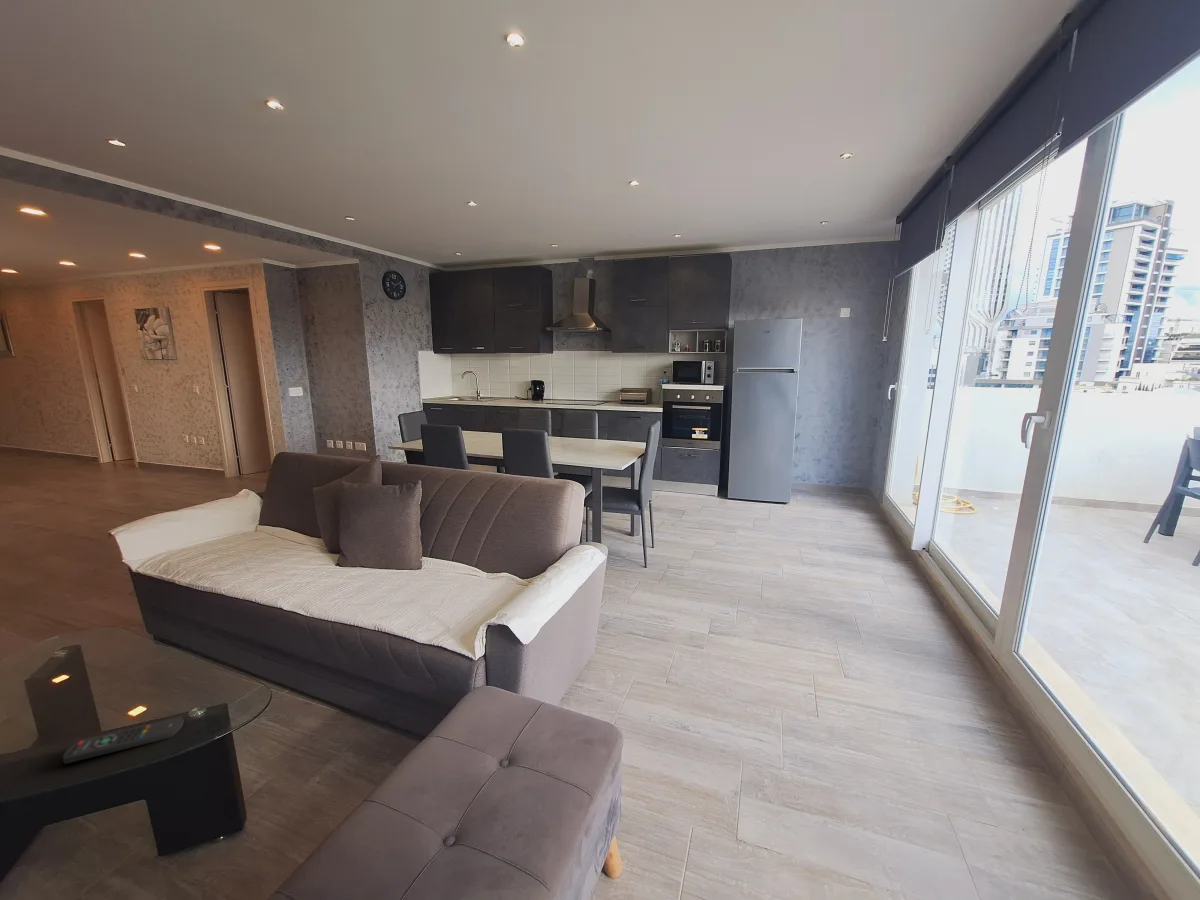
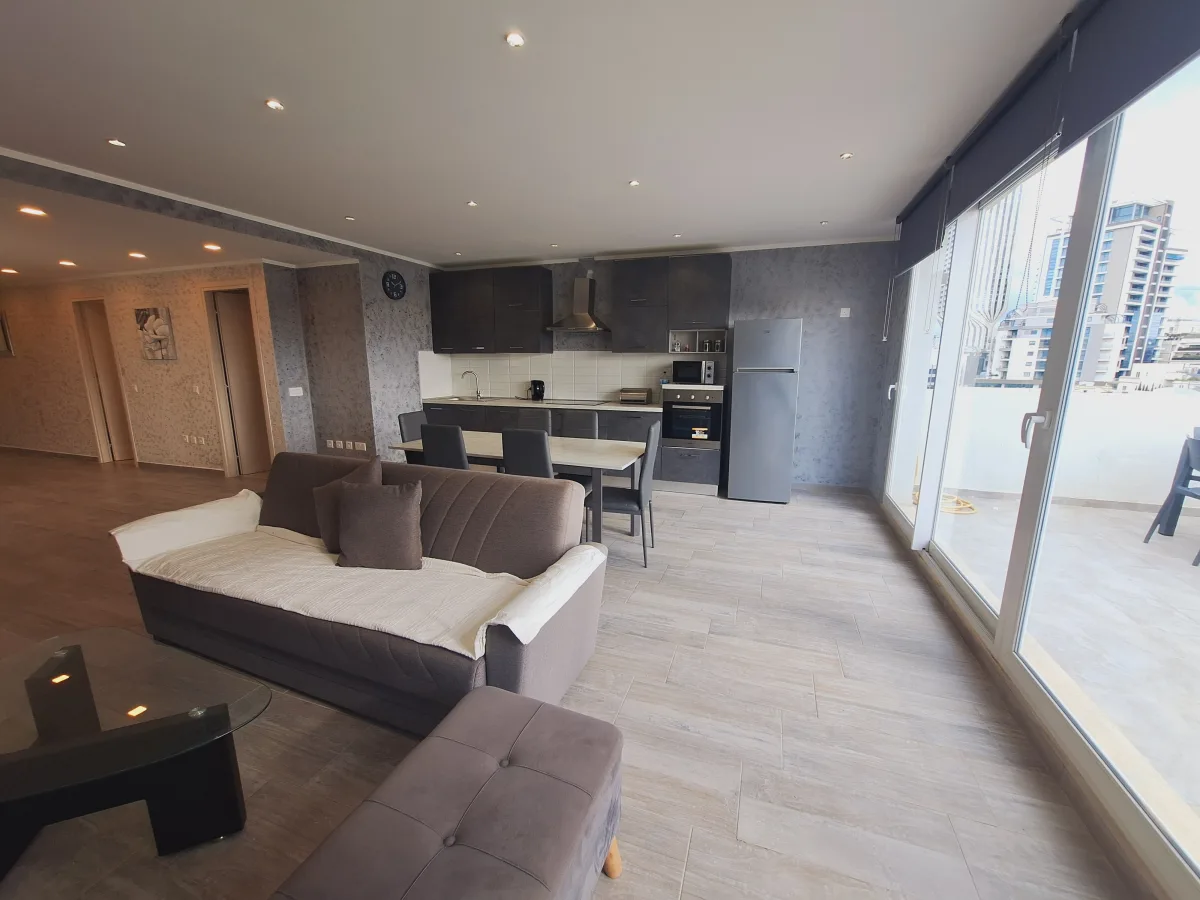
- remote control (126, 738)
